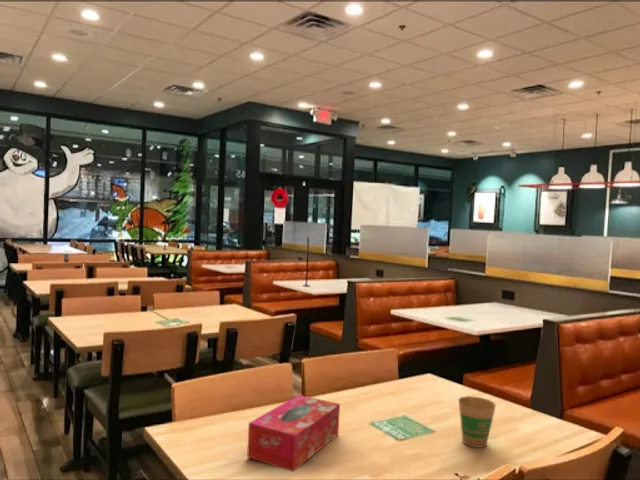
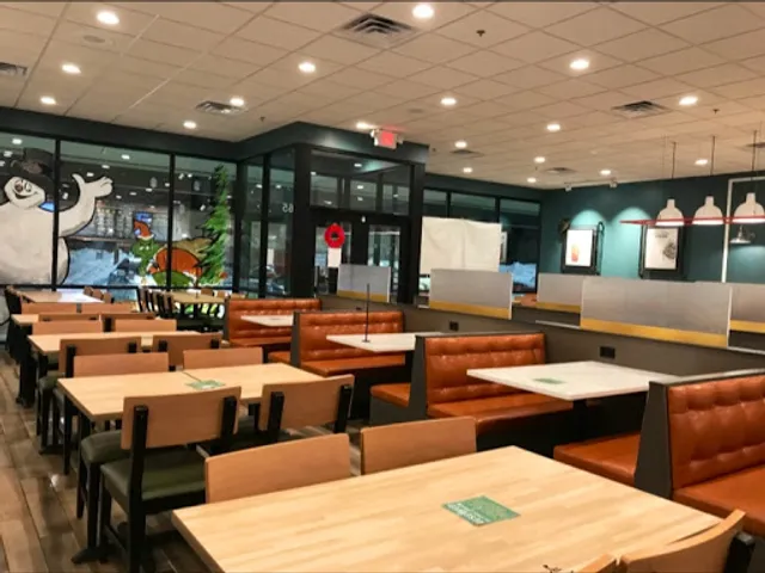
- tissue box (296, 429)
- paper cup (475, 422)
